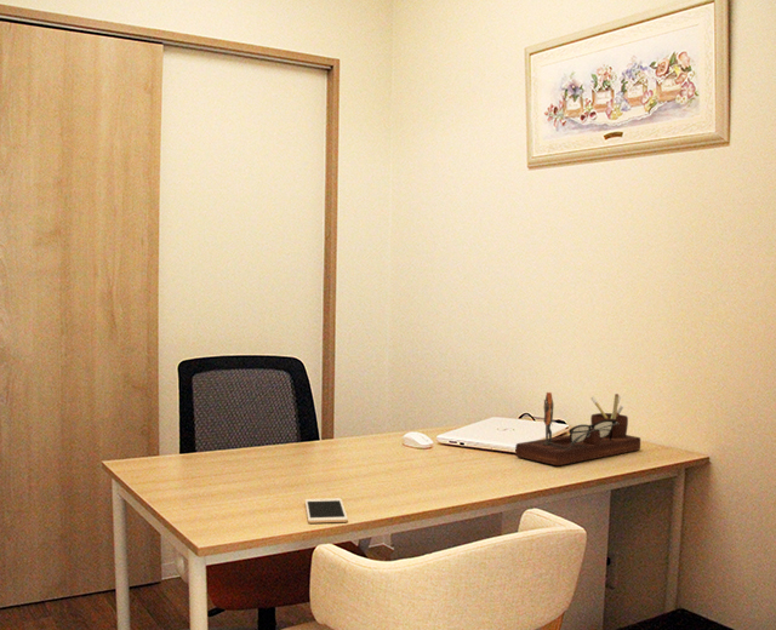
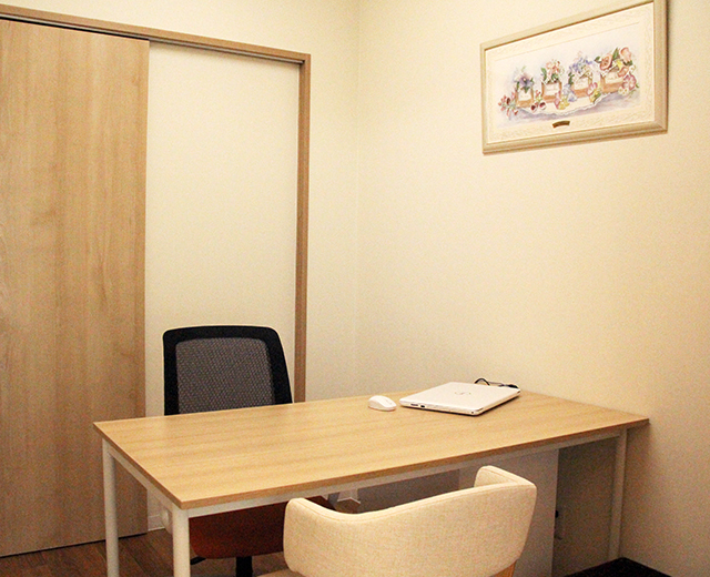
- cell phone (325, 509)
- desk organizer (583, 424)
